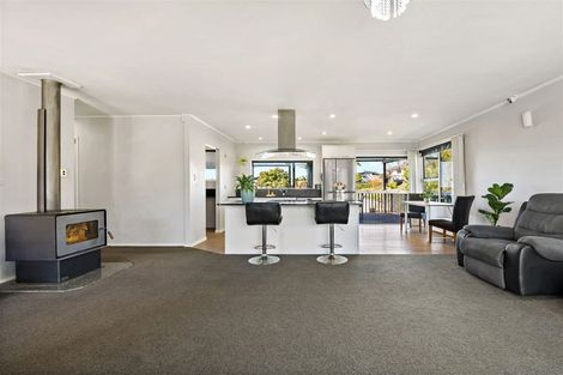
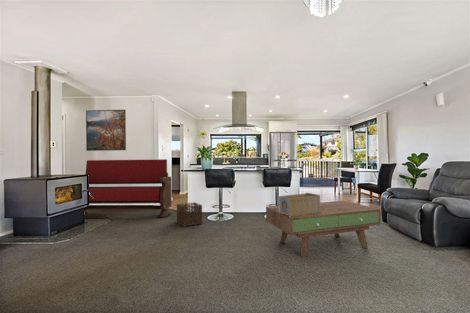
+ coffee table (322, 226)
+ basket (189, 213)
+ decorative box (299, 203)
+ bench (121, 187)
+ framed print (105, 130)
